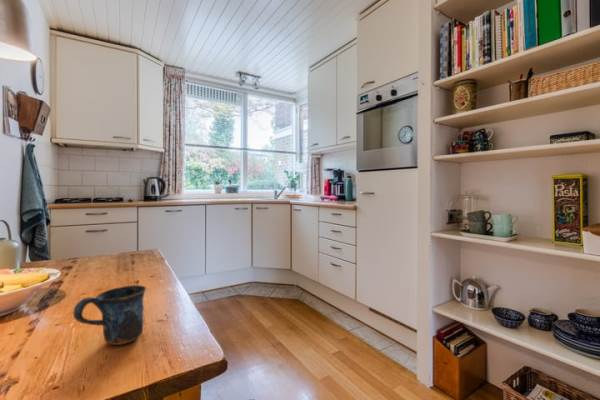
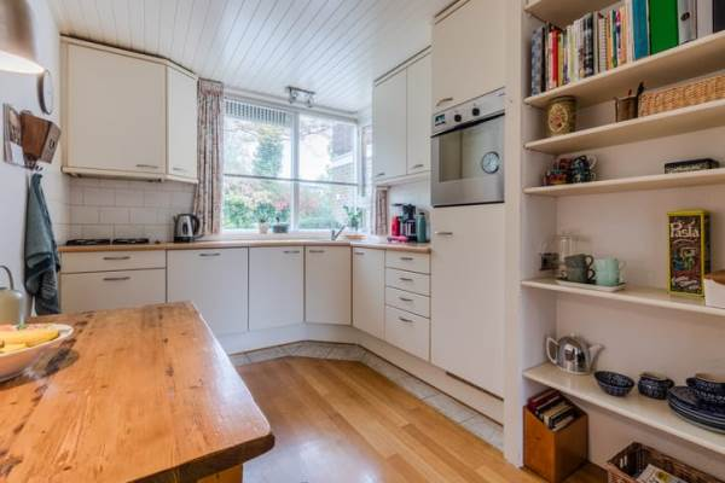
- mug (112, 316)
